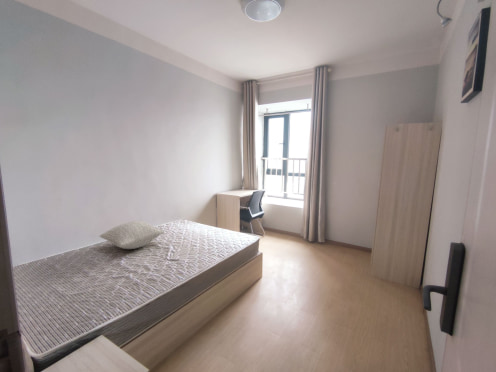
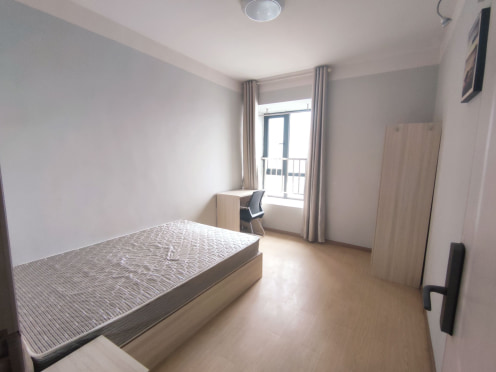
- pillow (132, 234)
